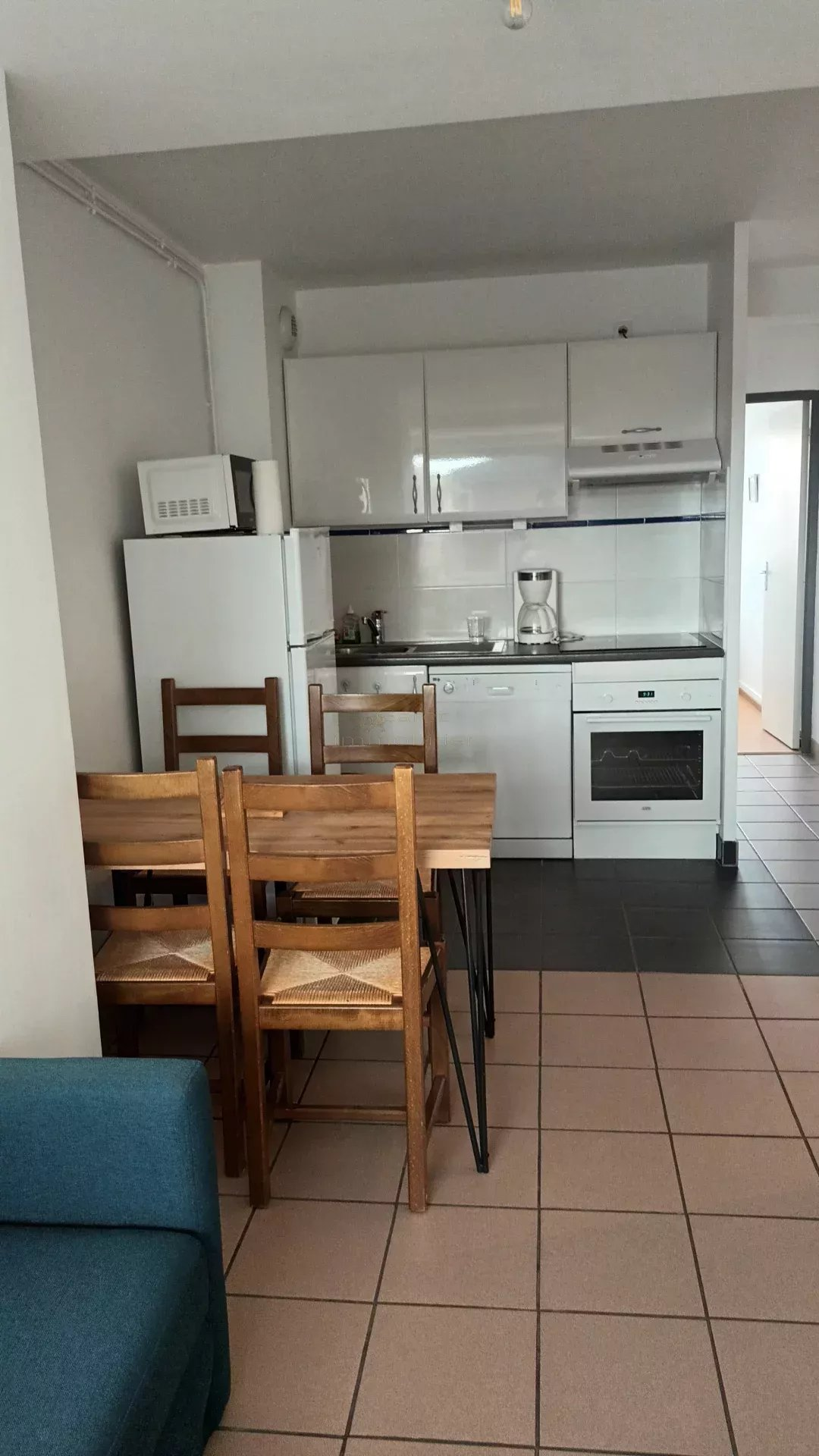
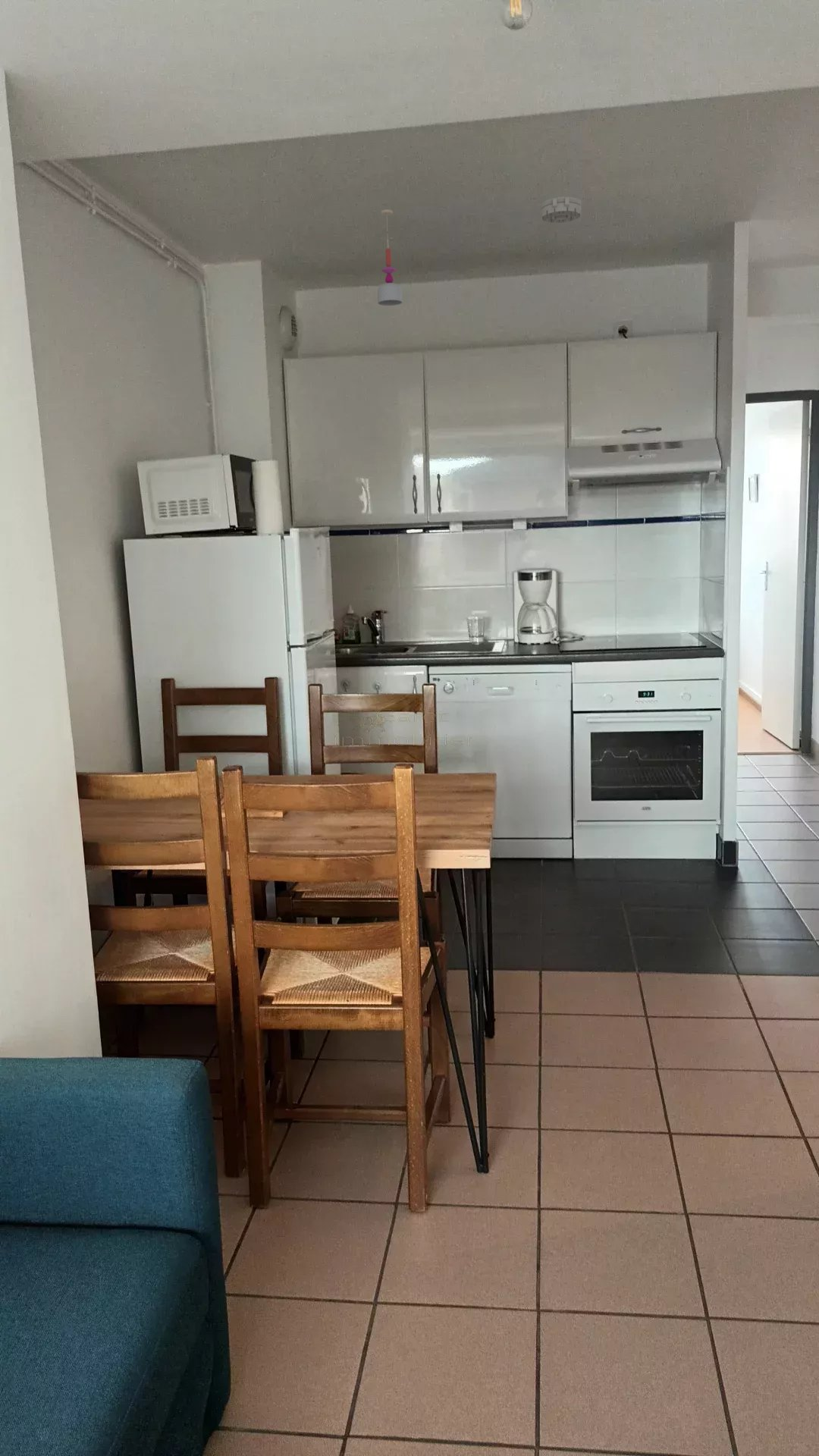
+ smoke detector (560, 209)
+ pendant light (388, 257)
